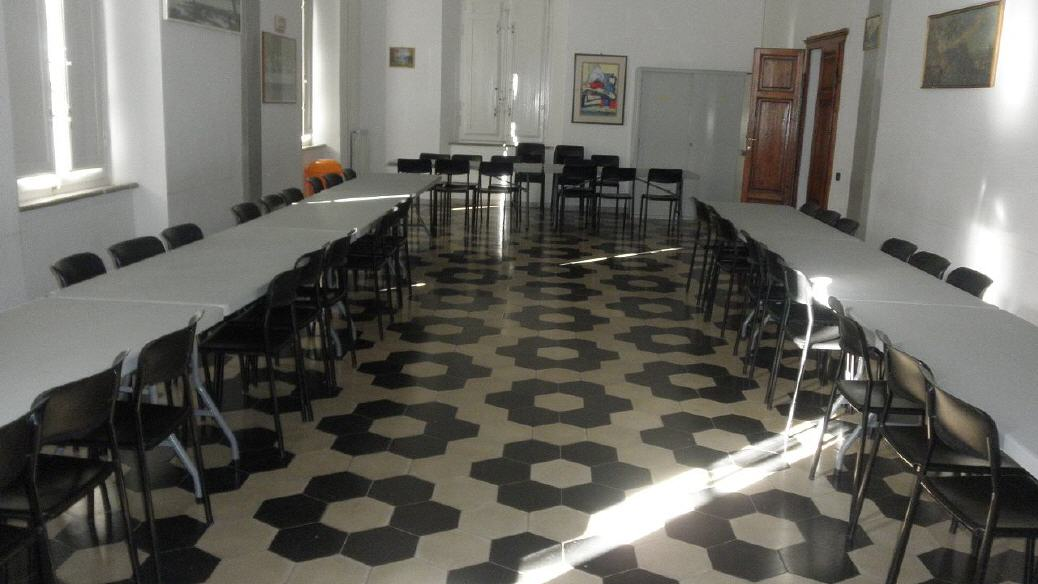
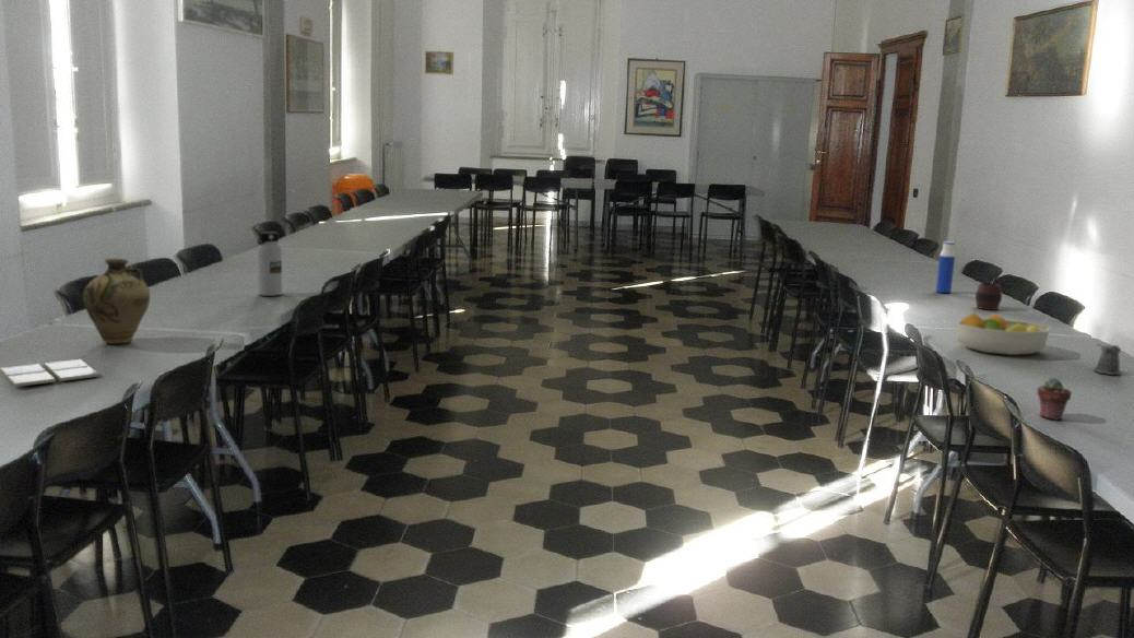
+ water bottle (269, 263)
+ drink coaster (48, 373)
+ potted succulent (1053, 397)
+ cup (988, 296)
+ water bottle (946, 267)
+ fruit bowl (1002, 331)
+ jug (117, 300)
+ pepper shaker (1108, 357)
